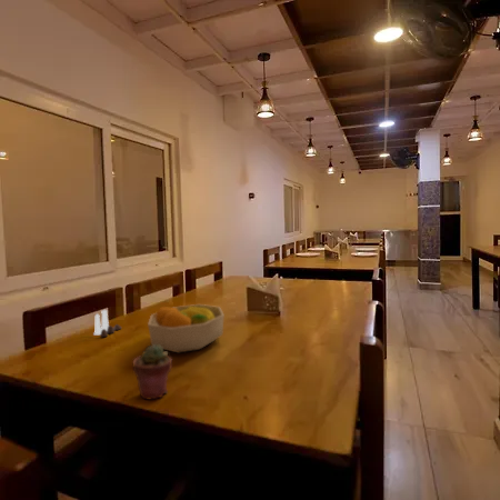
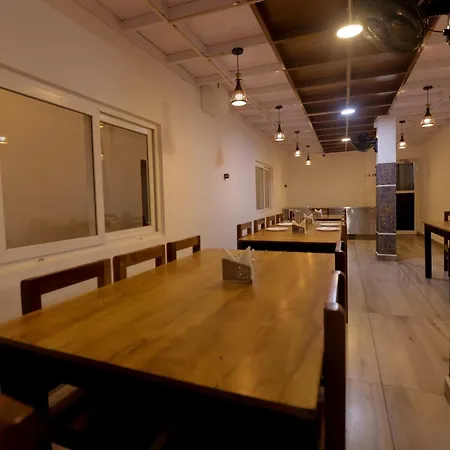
- salt and pepper shaker set (106, 321)
- fruit bowl (187, 321)
- potted succulent (152, 369)
